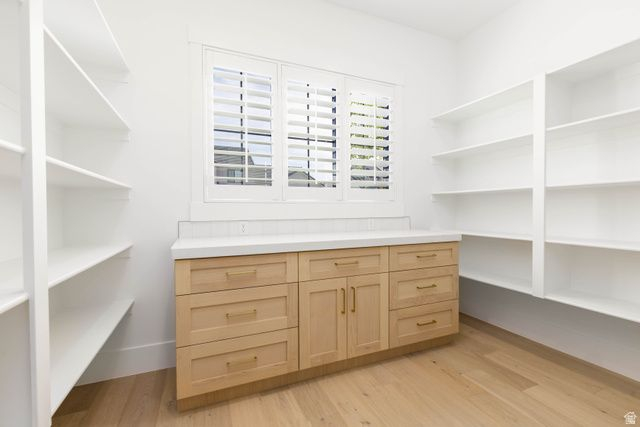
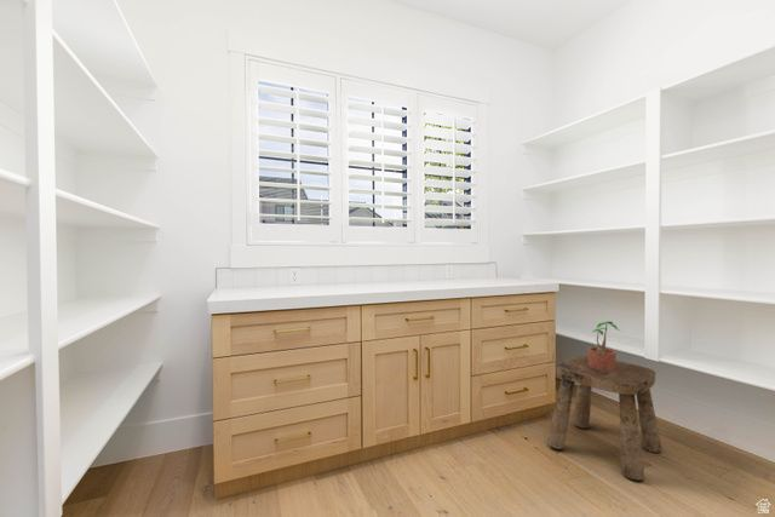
+ potted plant (604, 344)
+ stool (590, 407)
